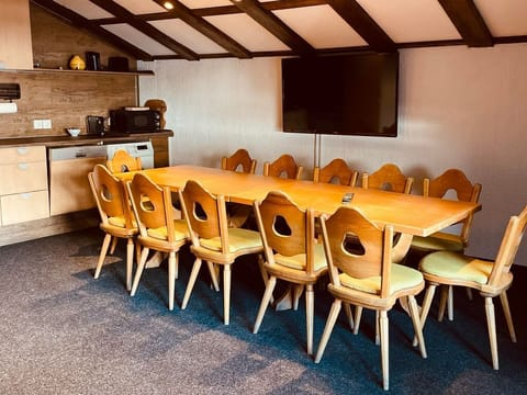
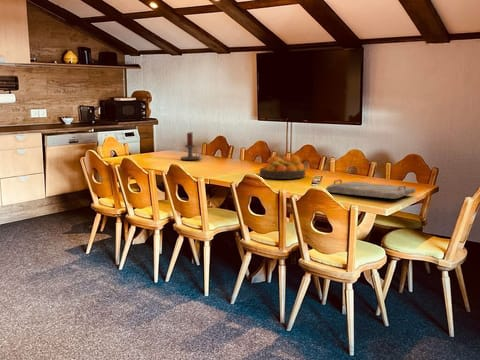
+ serving tray (371, 187)
+ candle holder (192, 145)
+ fruit bowl (282, 165)
